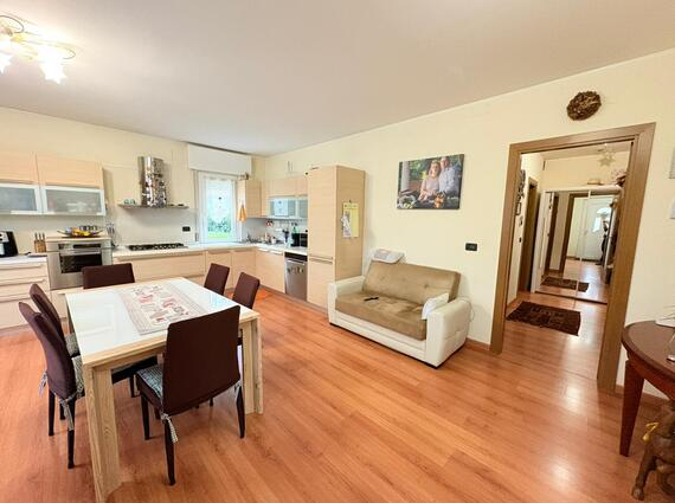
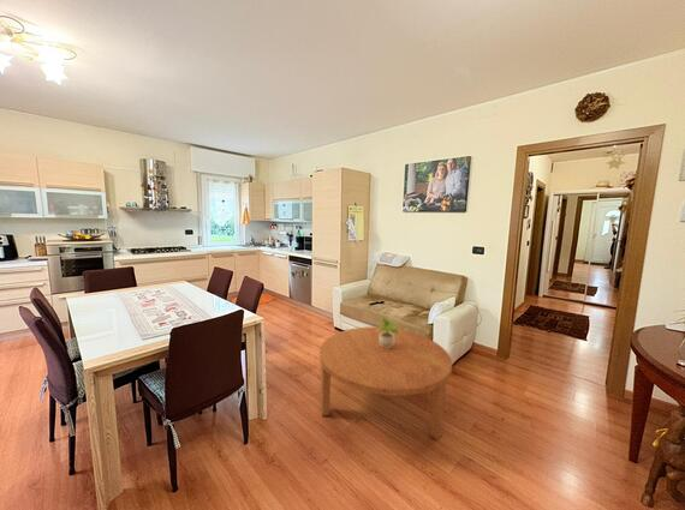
+ potted plant (387, 331)
+ coffee table (382, 377)
